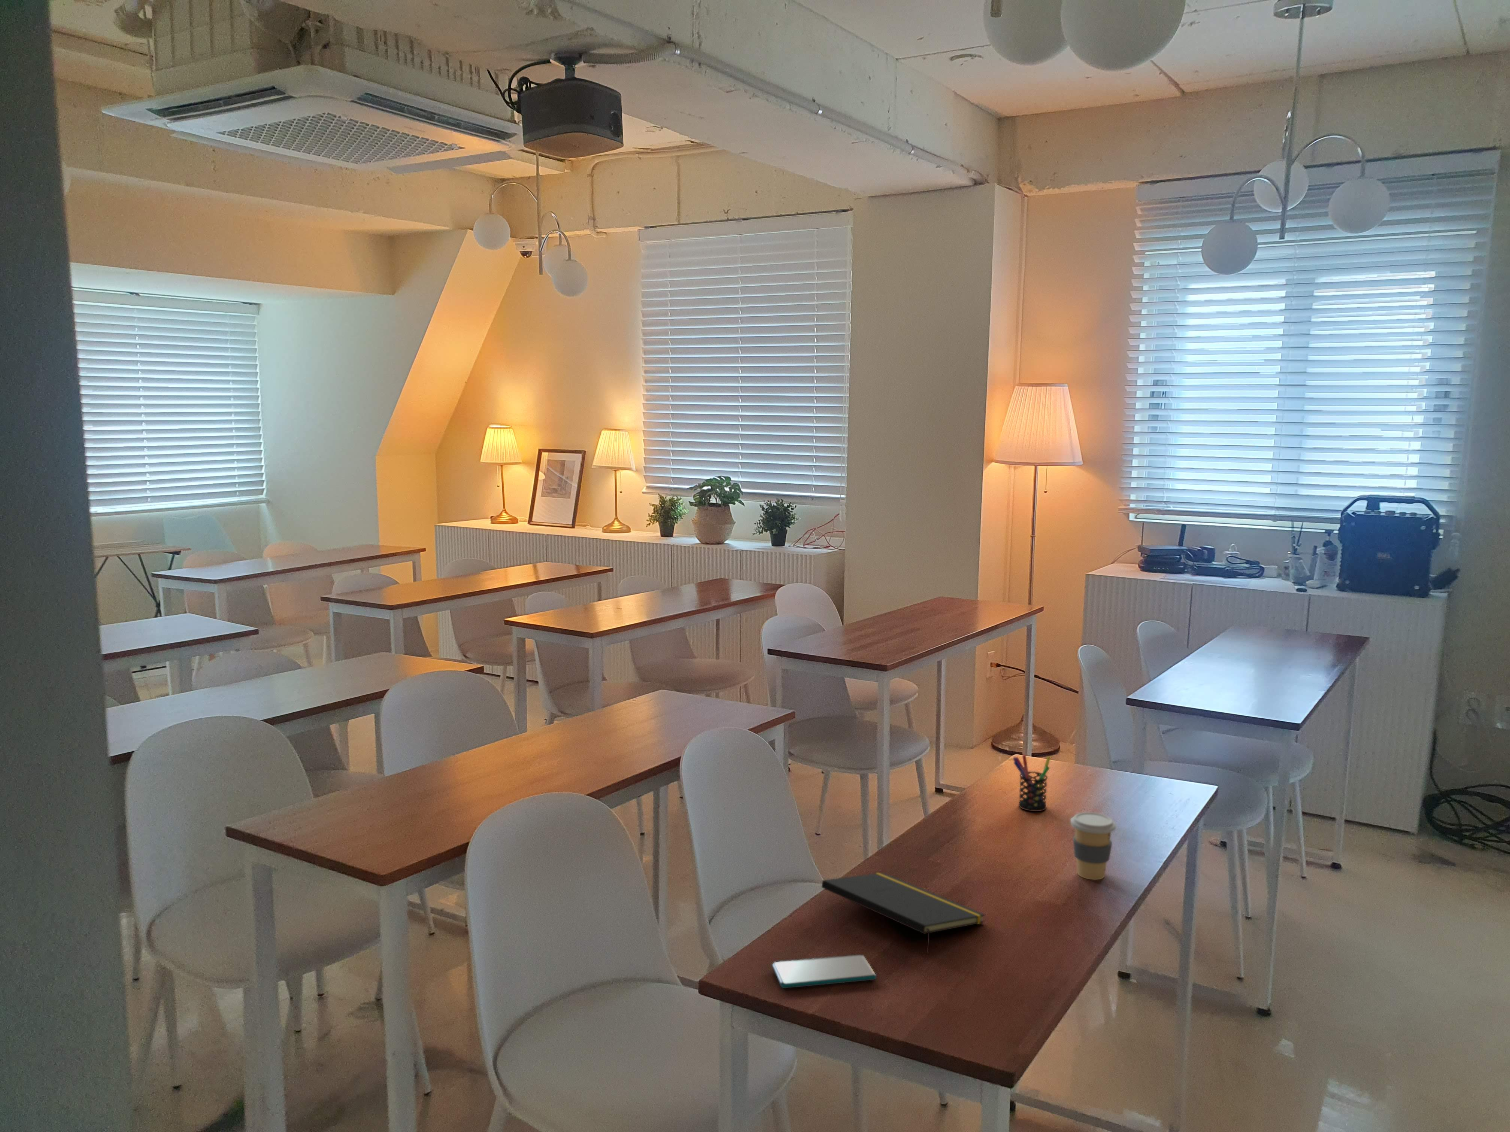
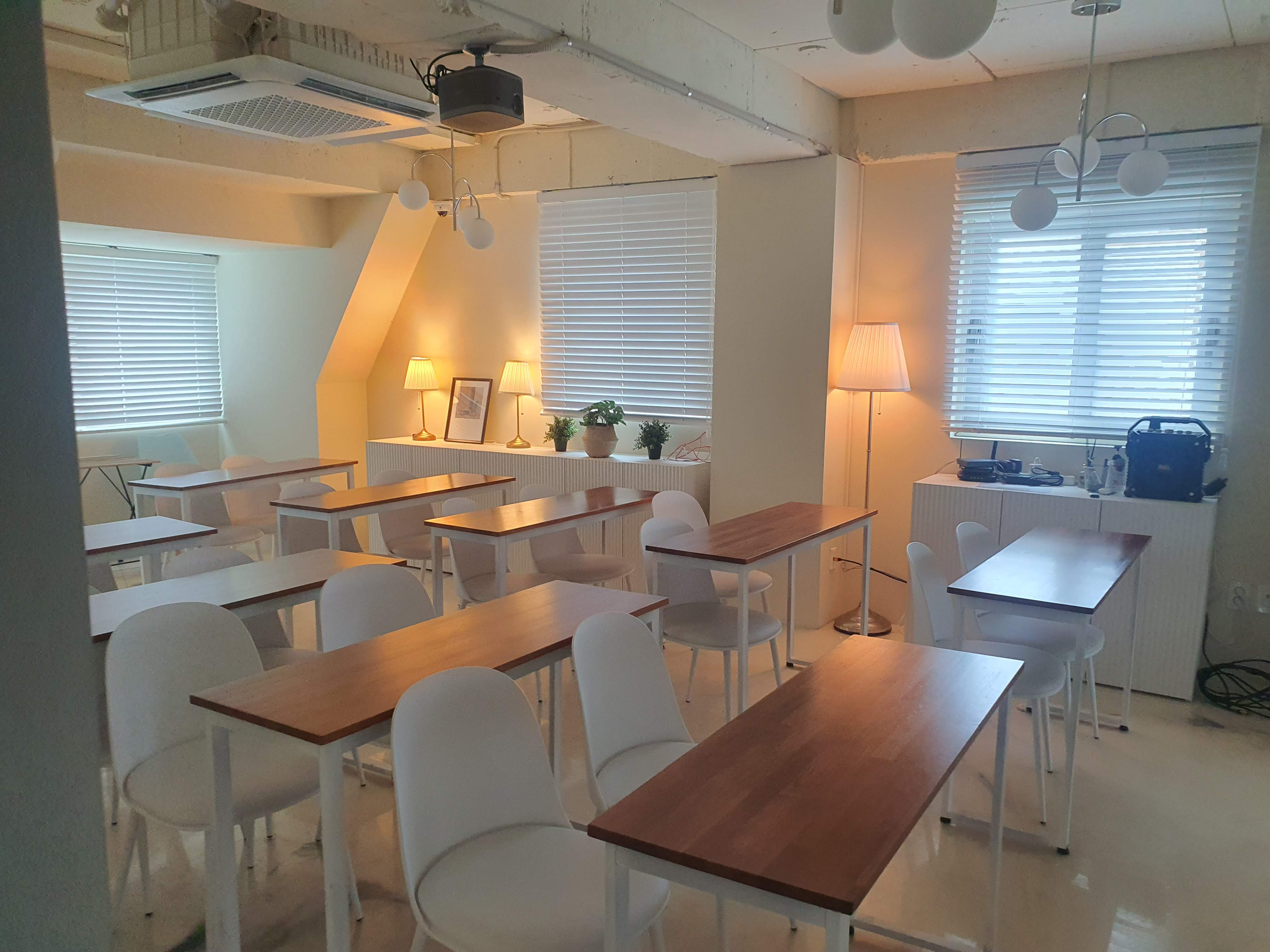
- pen holder (1034, 781)
- coffee cup (1091, 847)
- notepad (901, 901)
- smartphone (824, 970)
